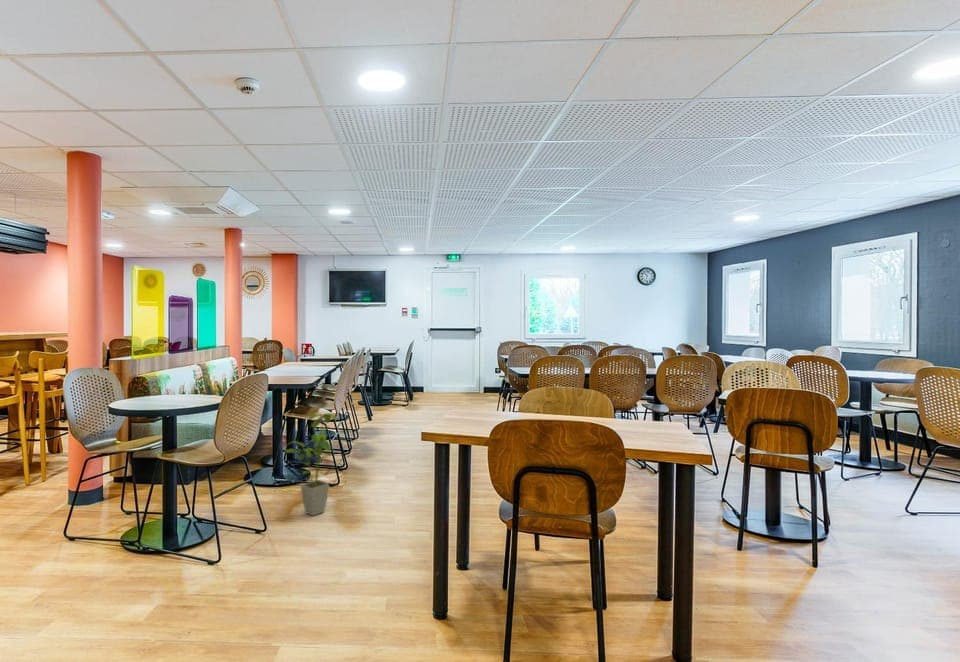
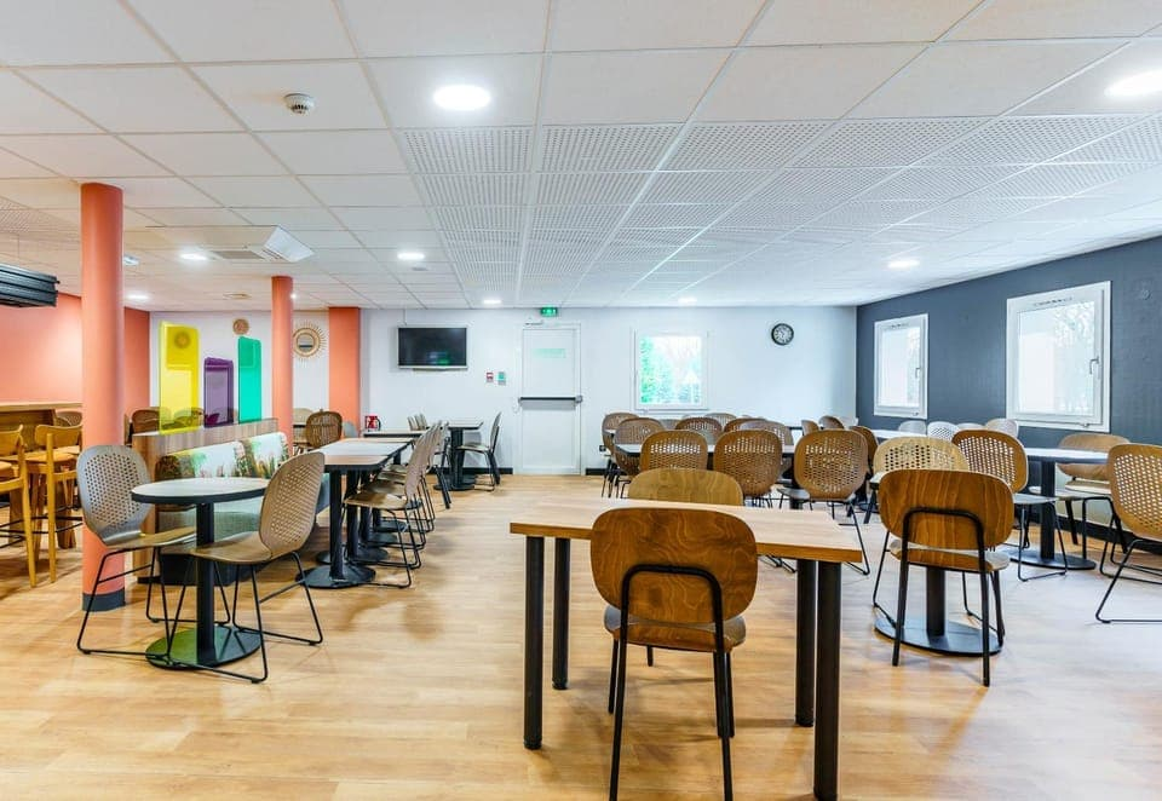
- house plant (316, 461)
